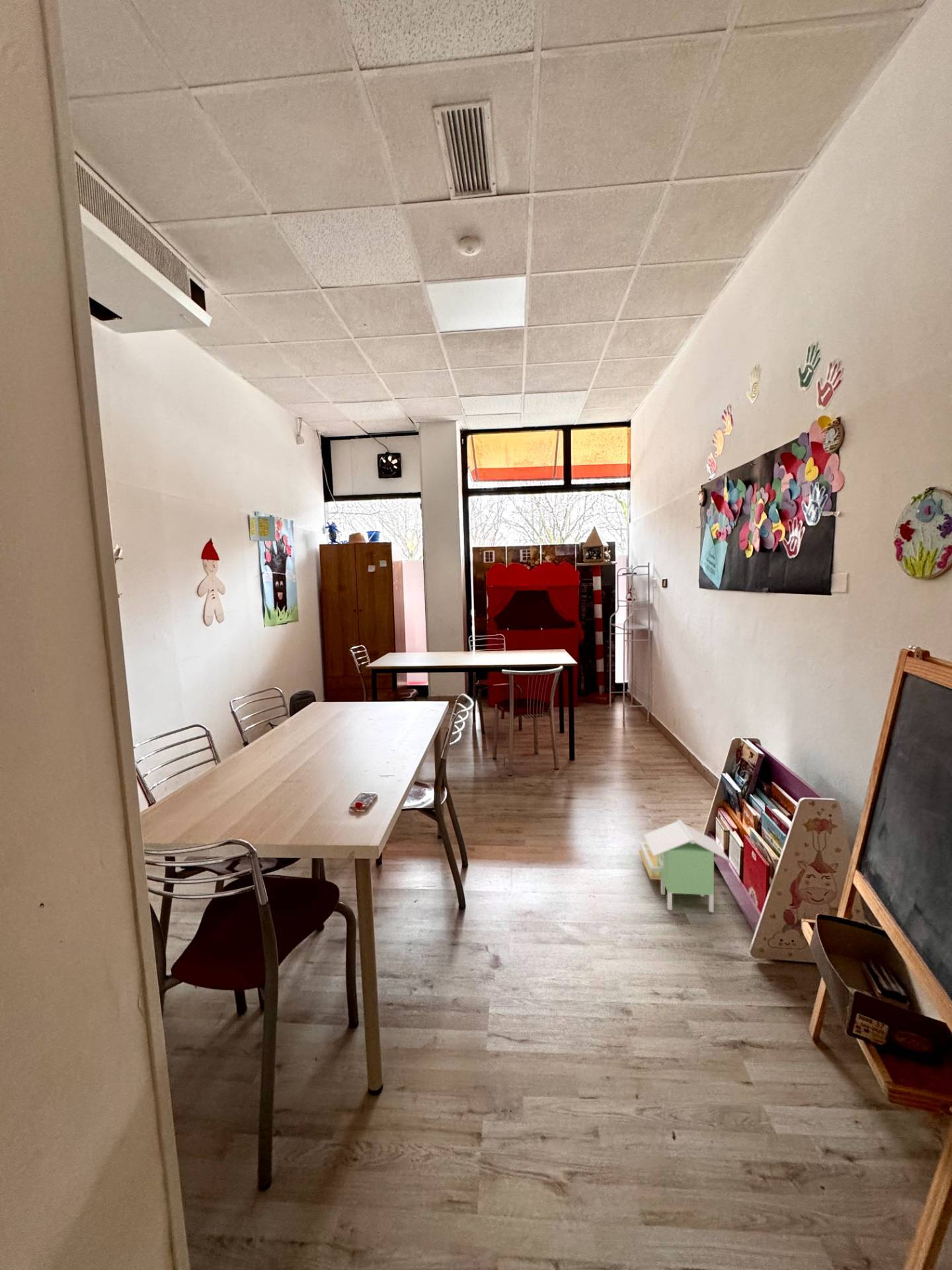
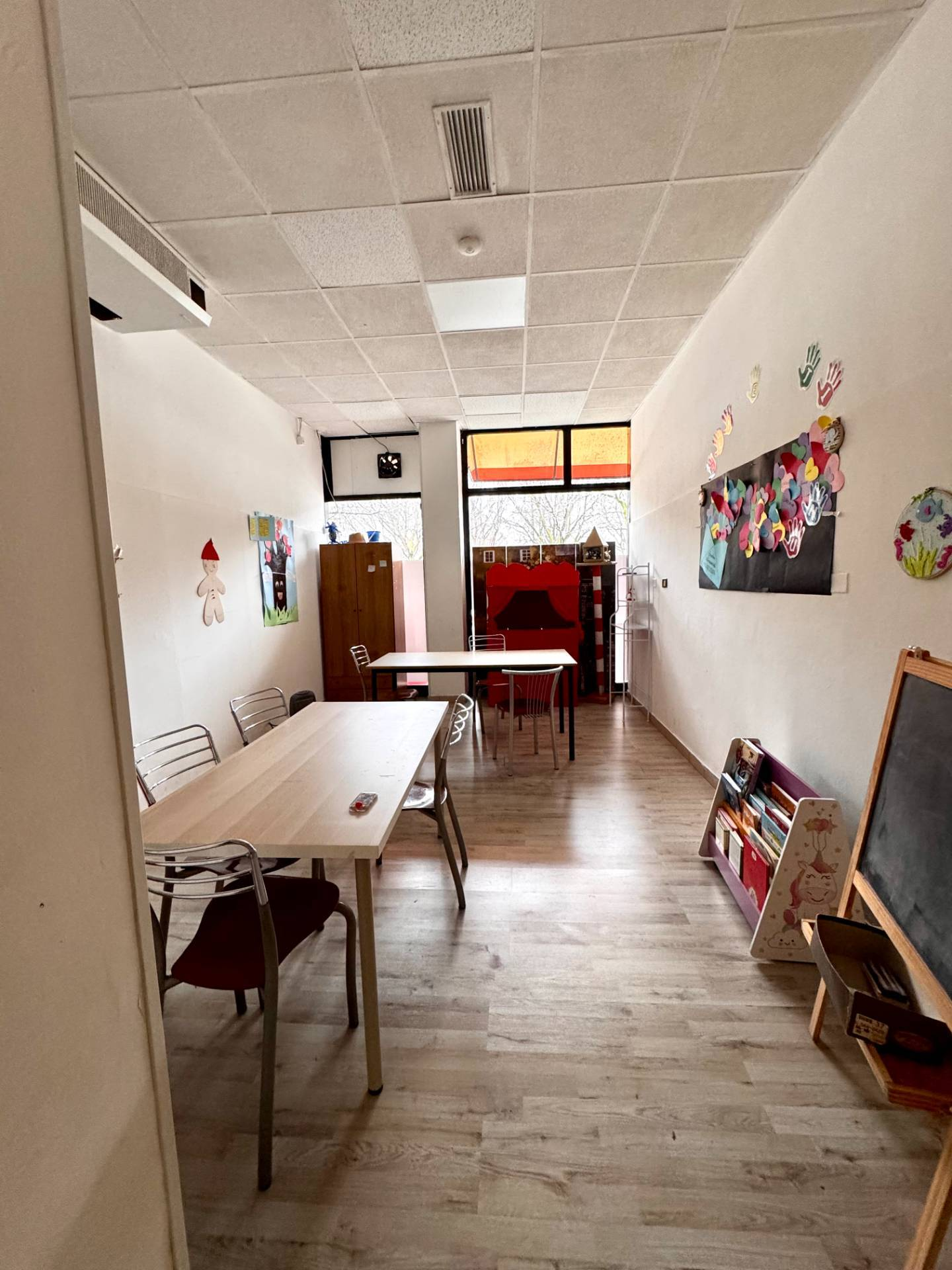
- toy house (678, 850)
